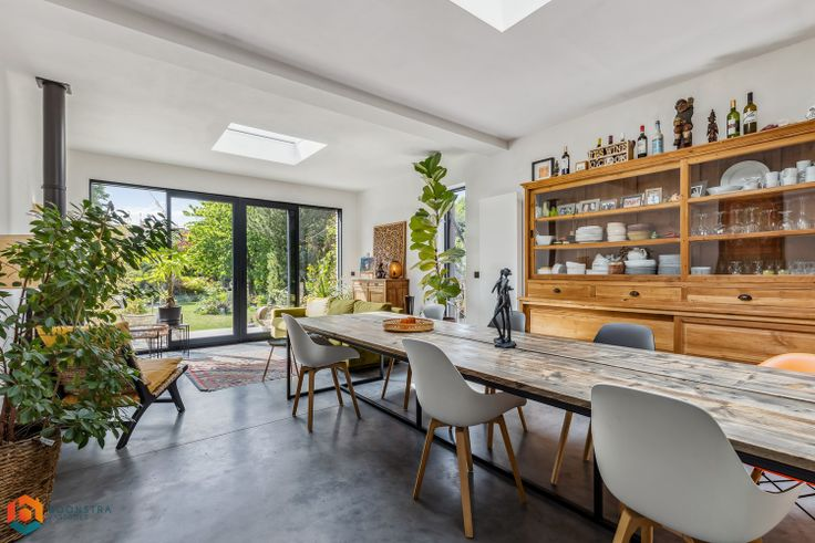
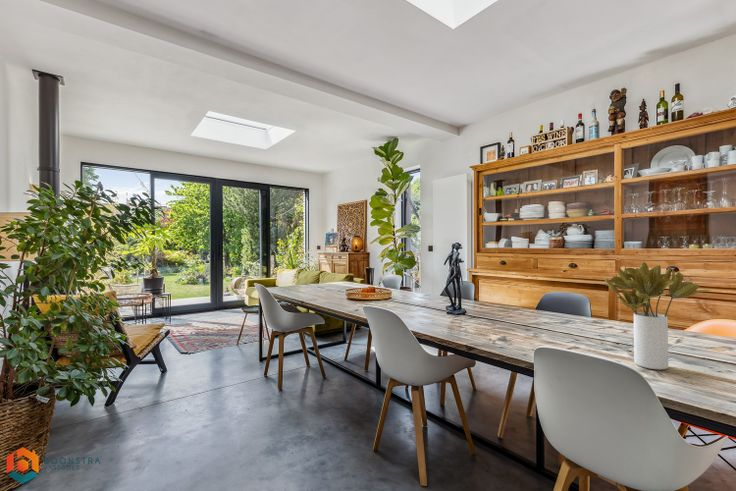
+ flower bouquet (652, 314)
